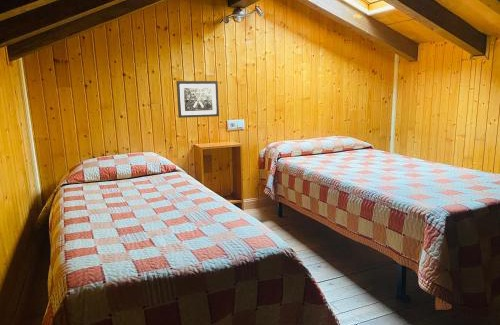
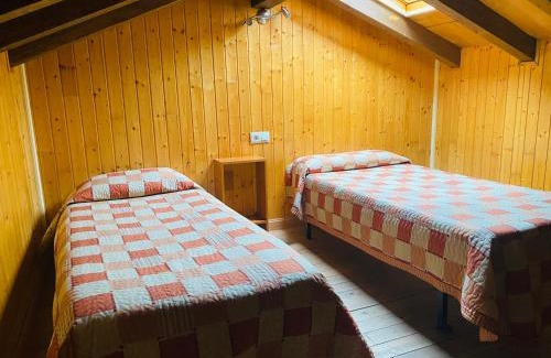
- wall art (198, 99)
